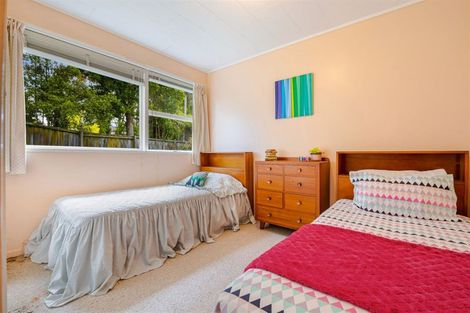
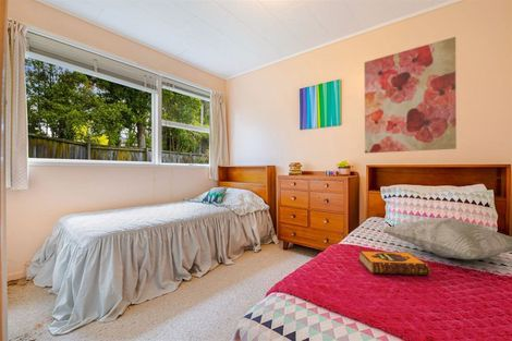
+ hardback book (391, 263)
+ decorative pillow (449, 236)
+ wall art (405, 100)
